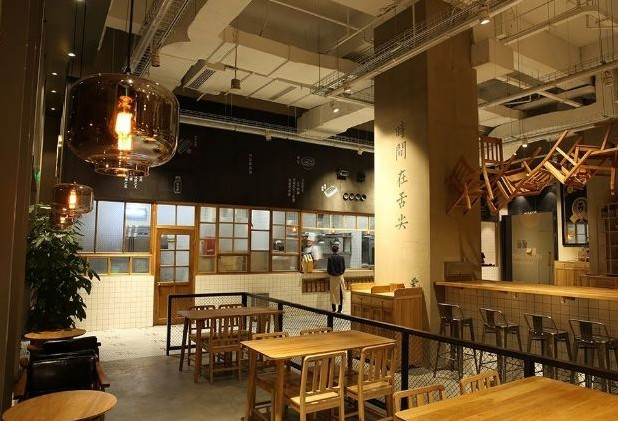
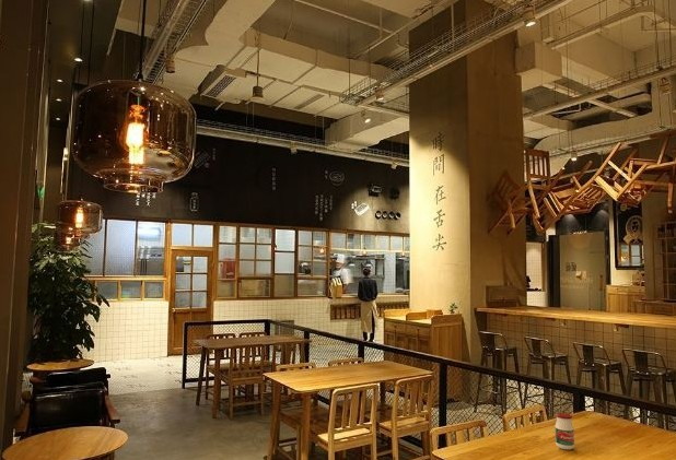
+ jar (564, 430)
